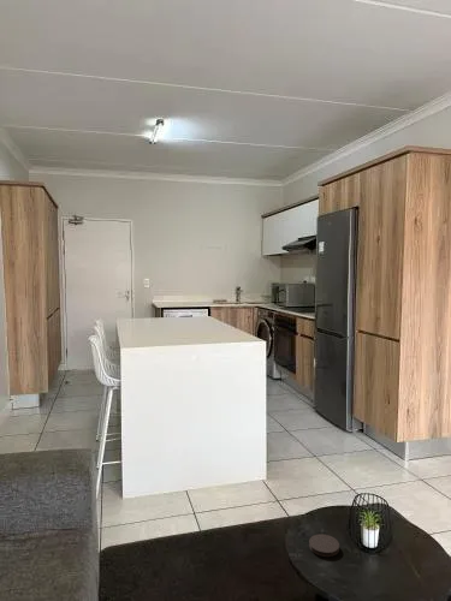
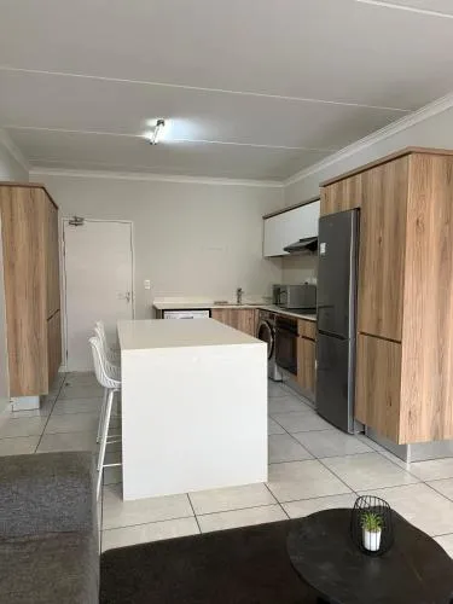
- coaster (324, 545)
